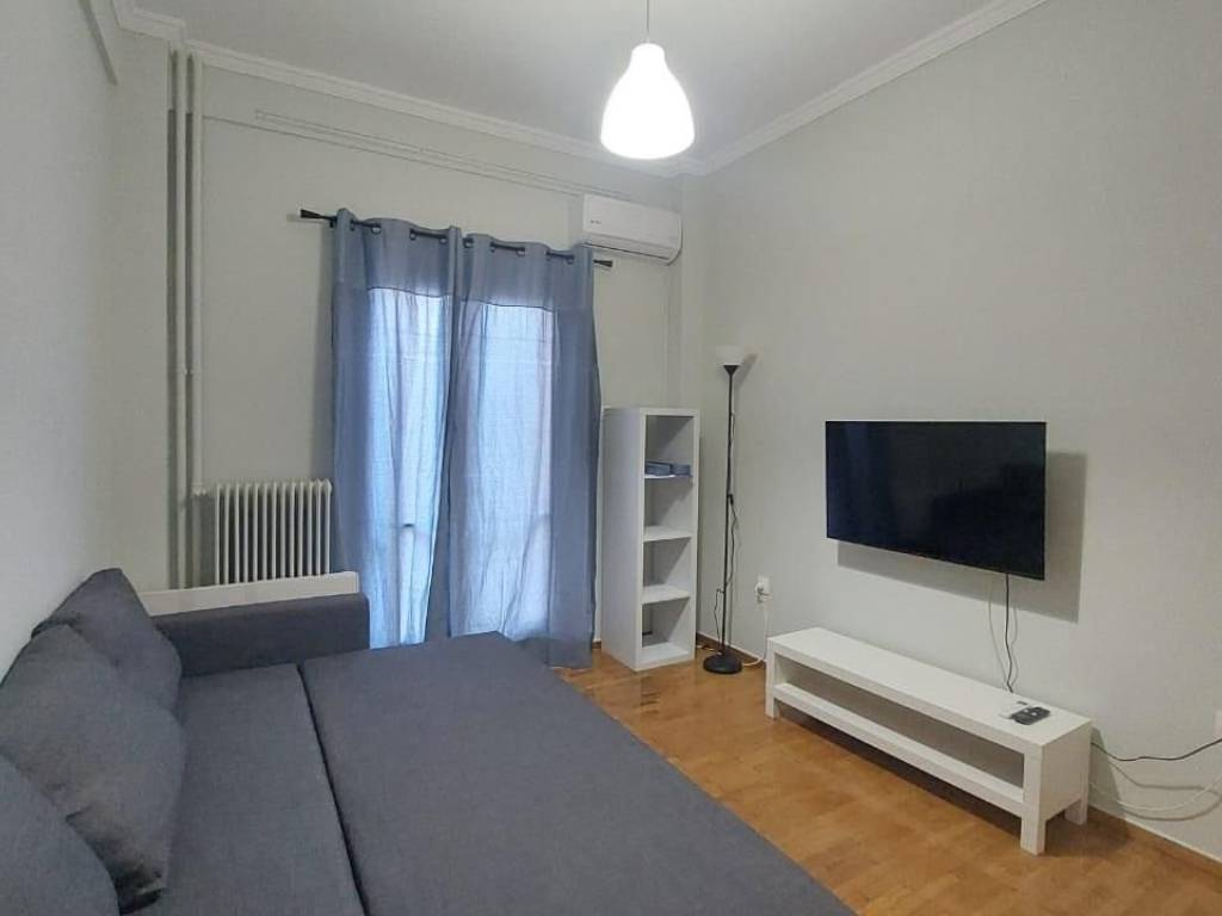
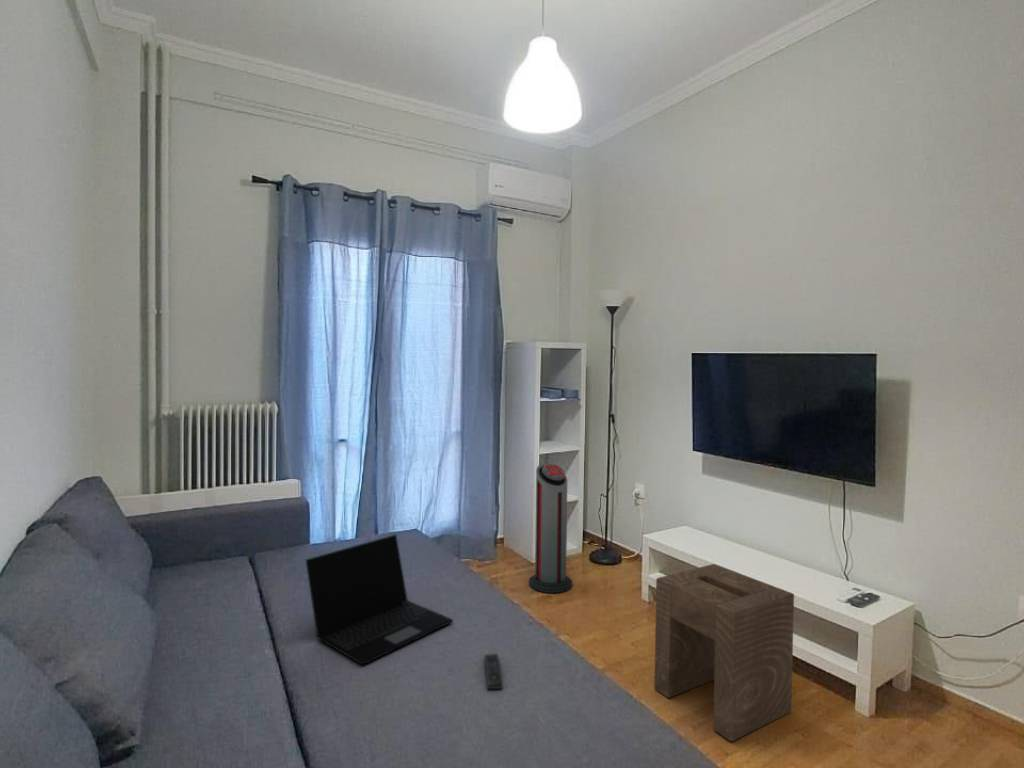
+ air purifier (551, 524)
+ remote control (492, 668)
+ laptop (380, 591)
+ stool (721, 642)
